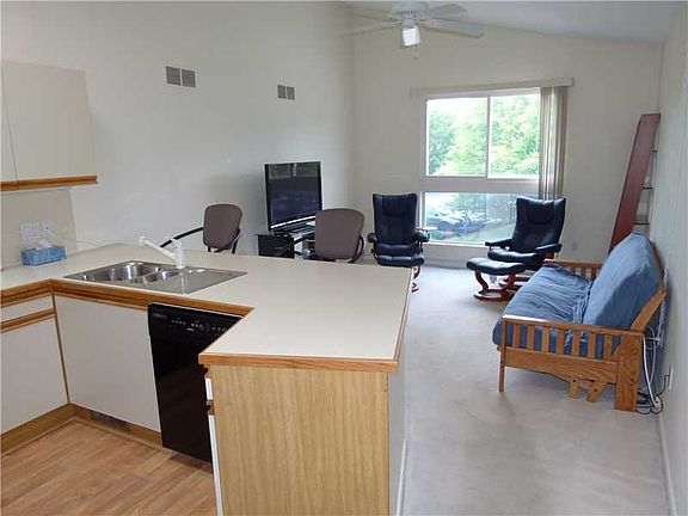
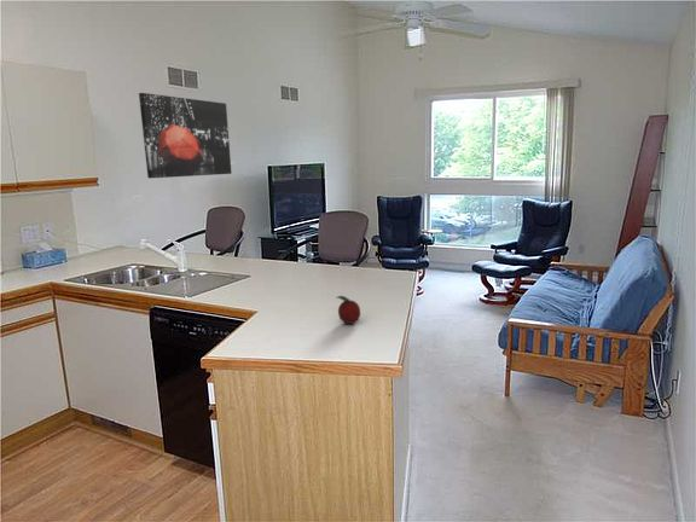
+ fruit (348, 309)
+ wall art (190, 138)
